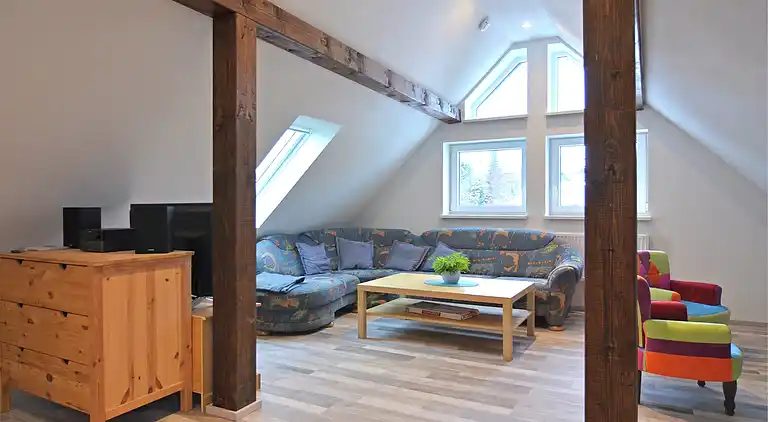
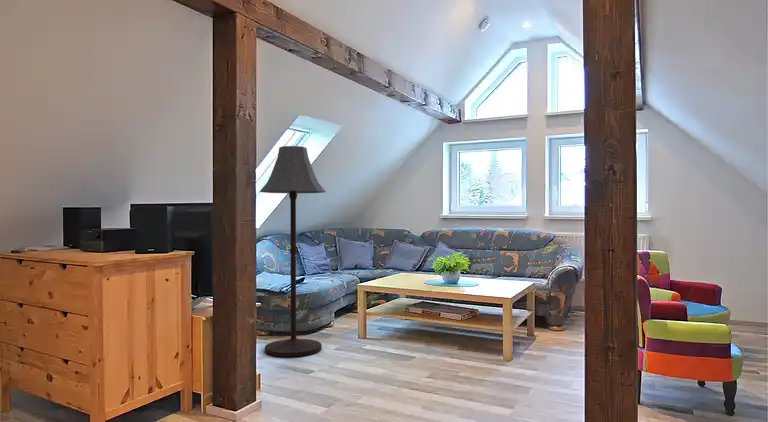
+ floor lamp (293, 248)
